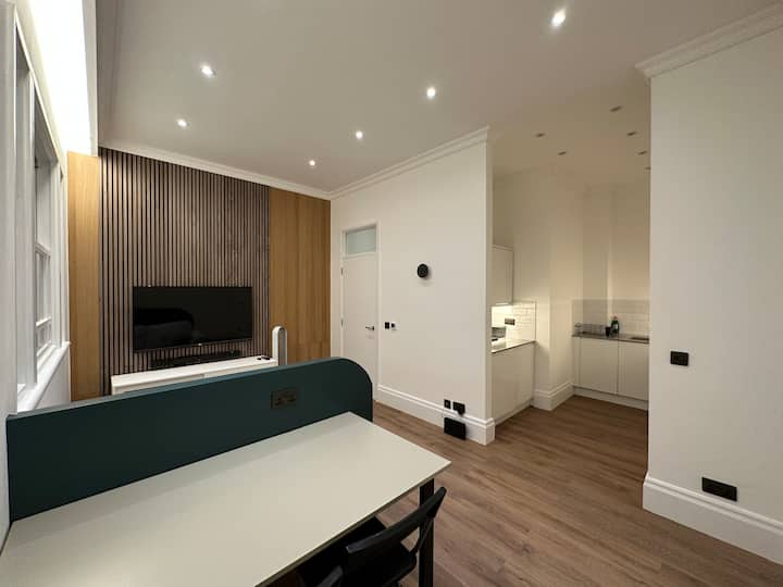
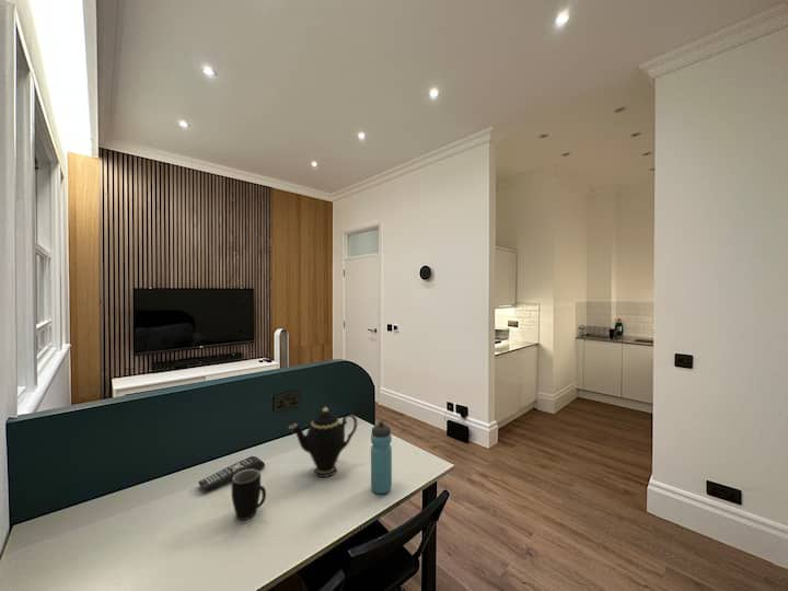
+ remote control (233, 472)
+ teapot (324, 439)
+ mug (251, 496)
+ water bottle (381, 455)
